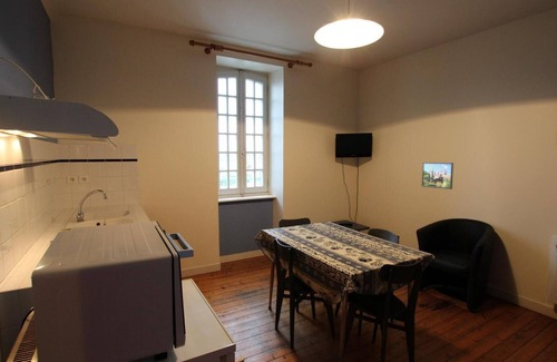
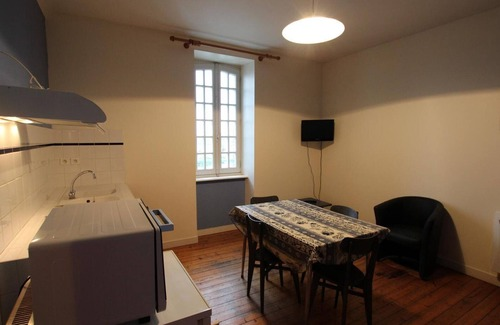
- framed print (437, 175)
